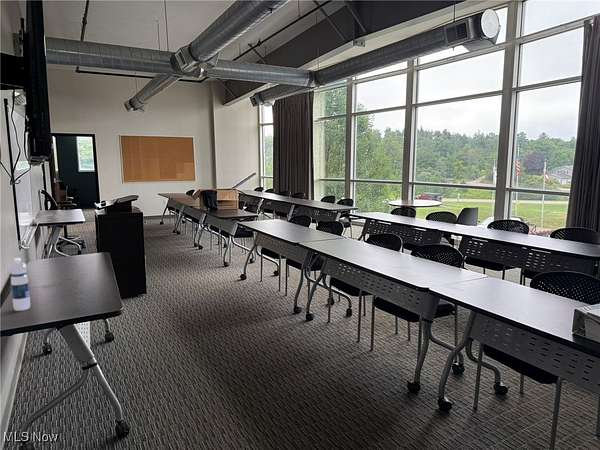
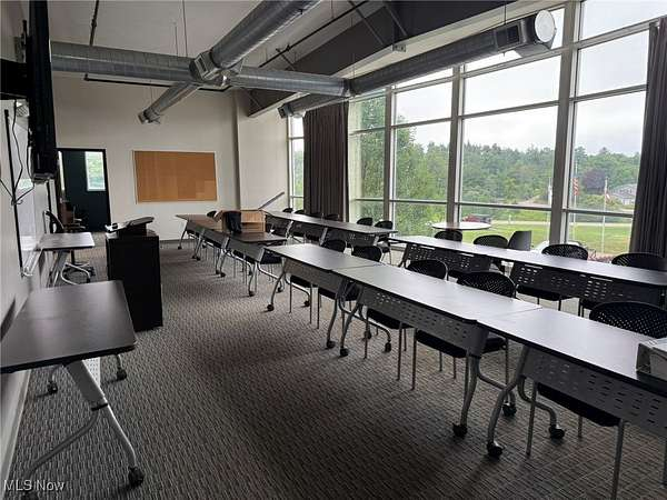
- water bottle (19, 283)
